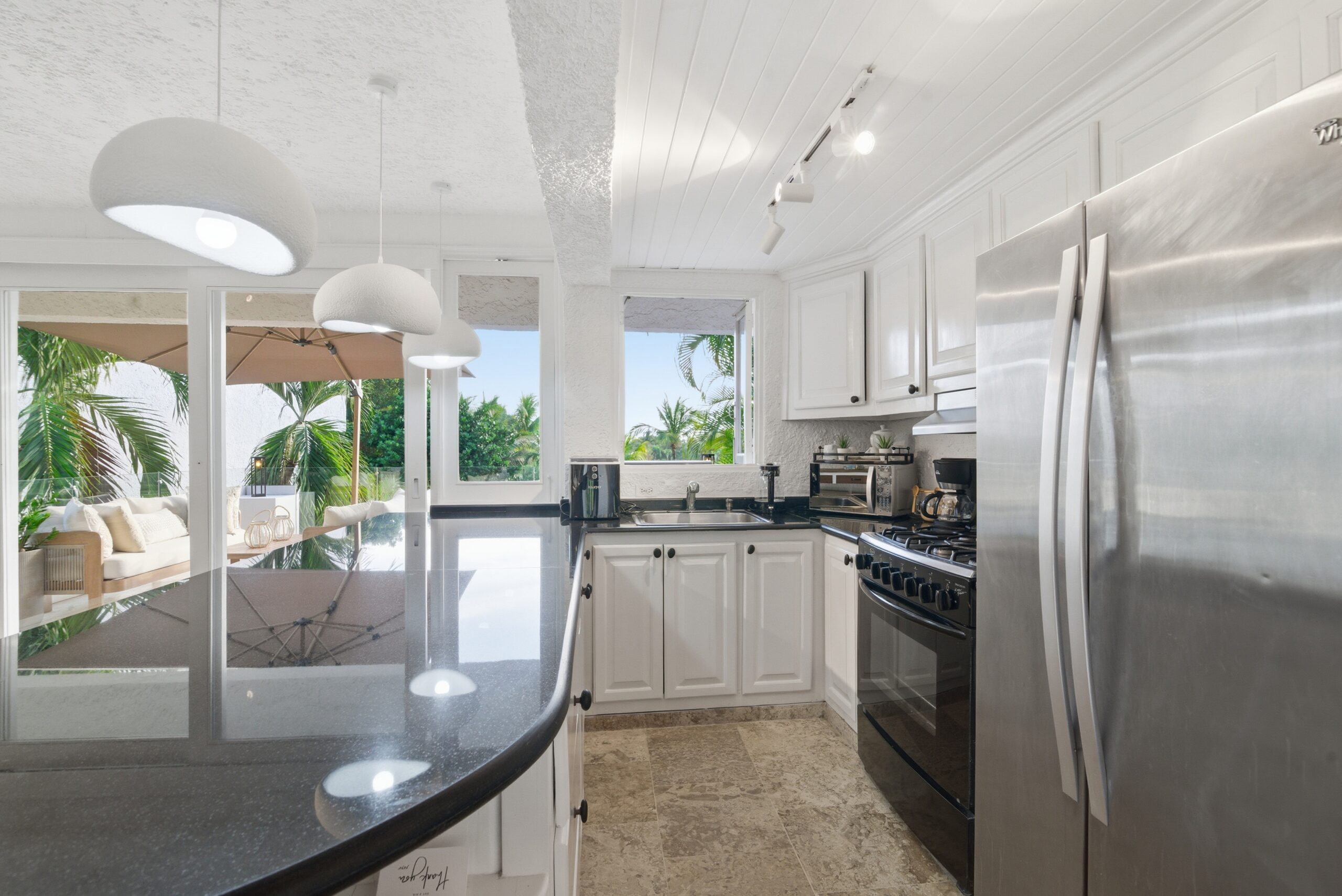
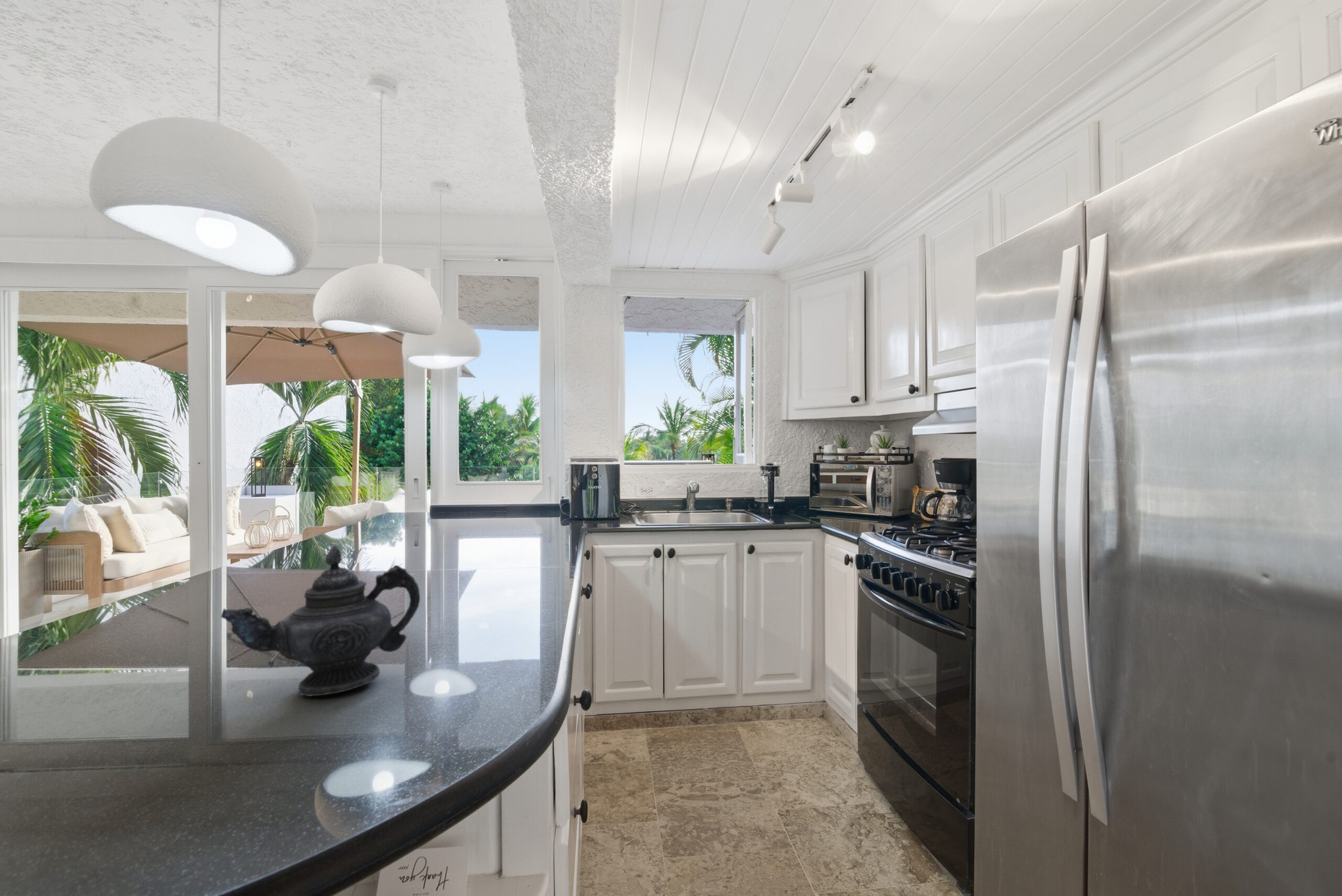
+ teapot (329, 616)
